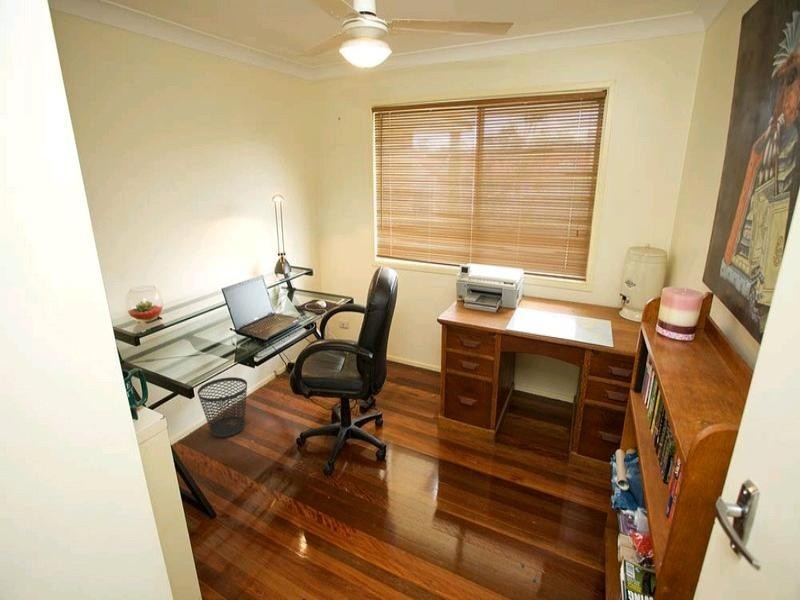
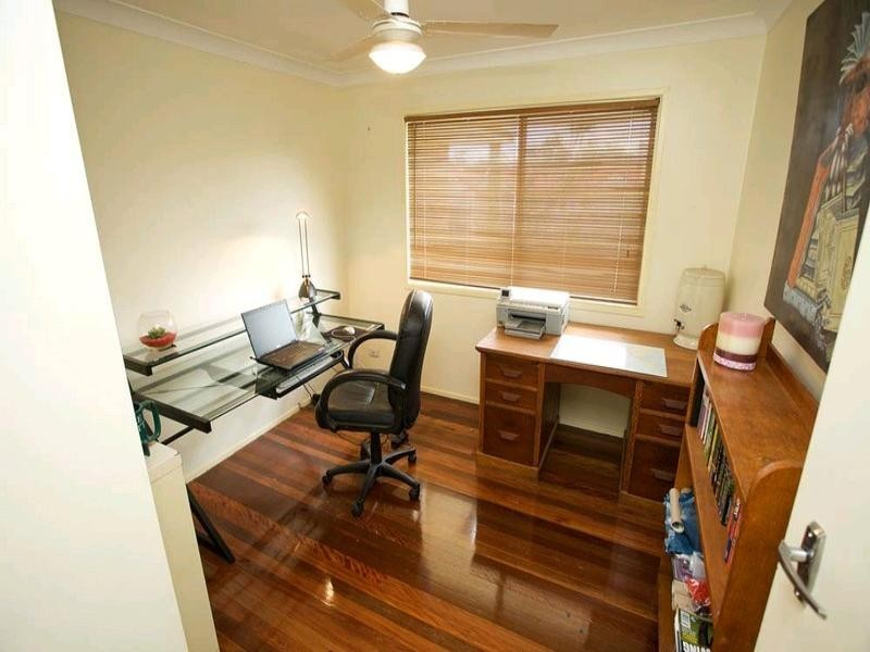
- wastebasket (225, 407)
